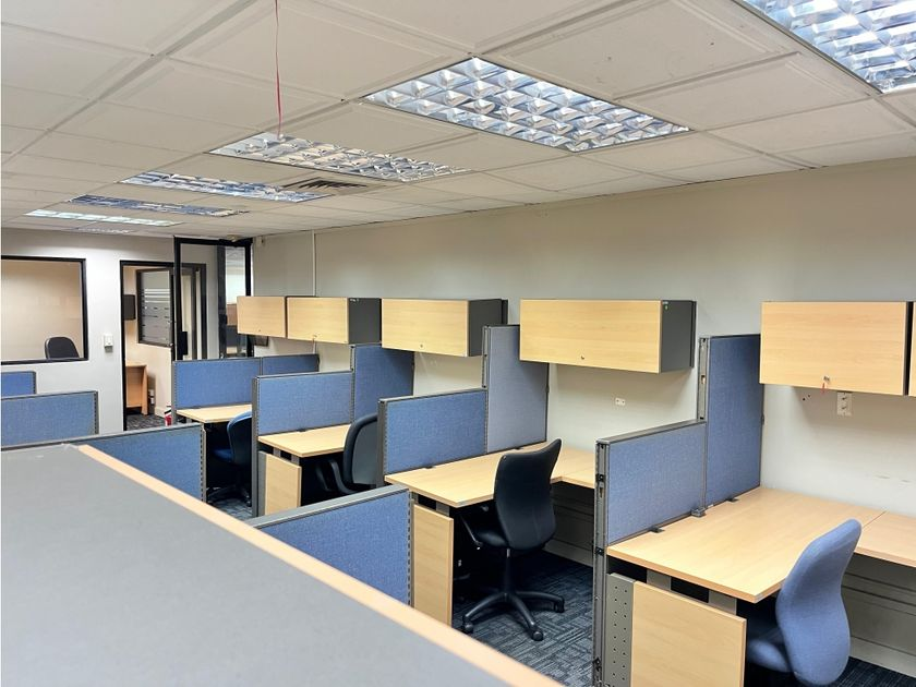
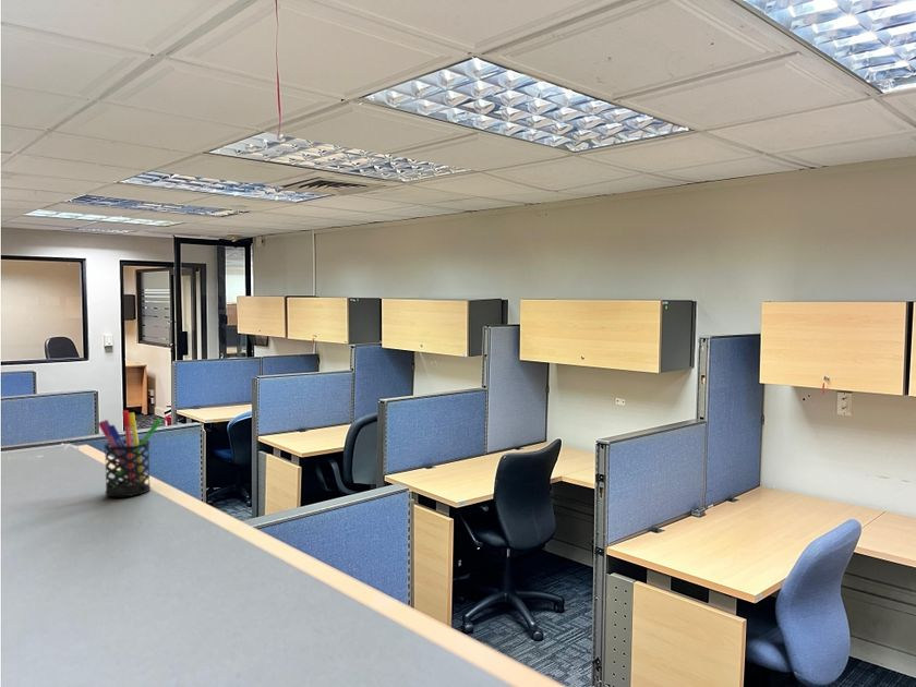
+ pen holder (132, 449)
